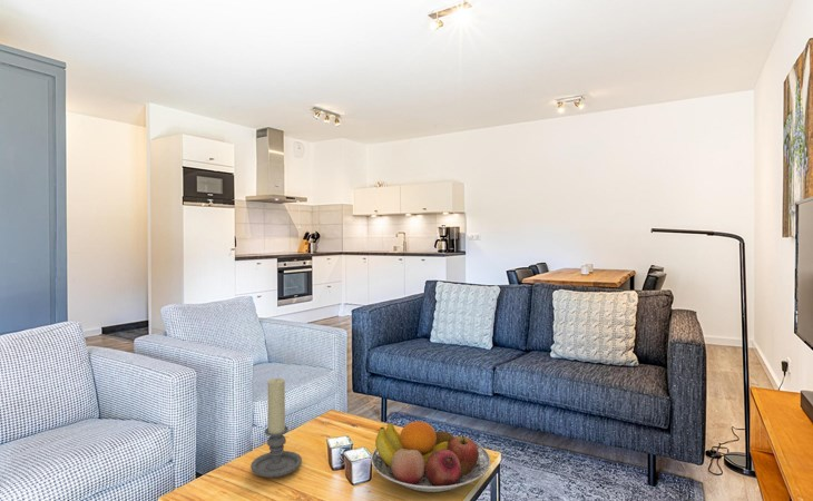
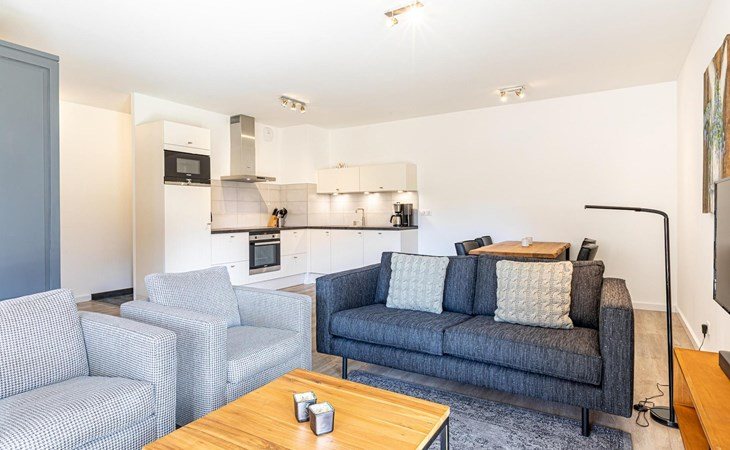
- fruit bowl (430, 451)
- candle holder (277, 422)
